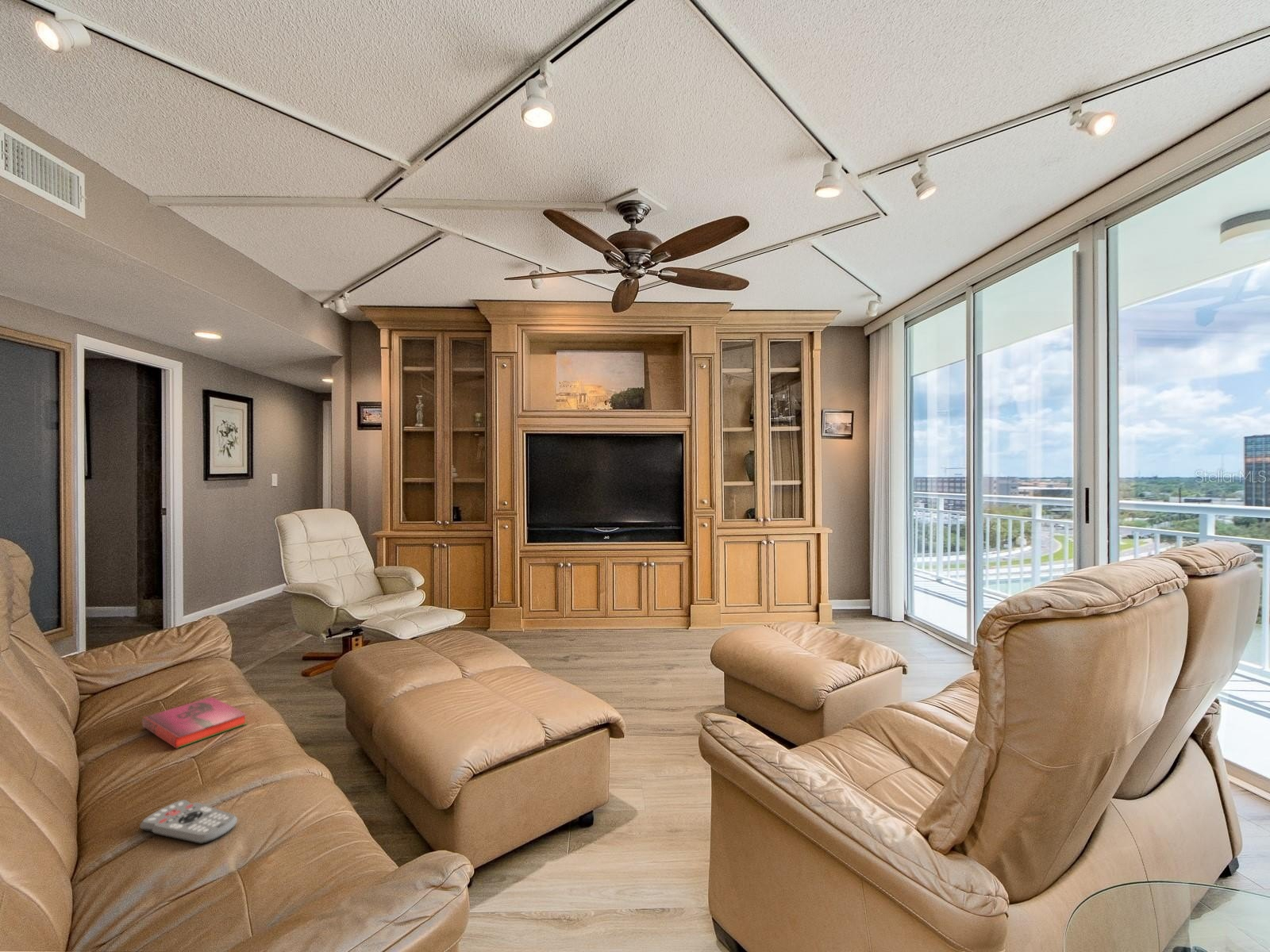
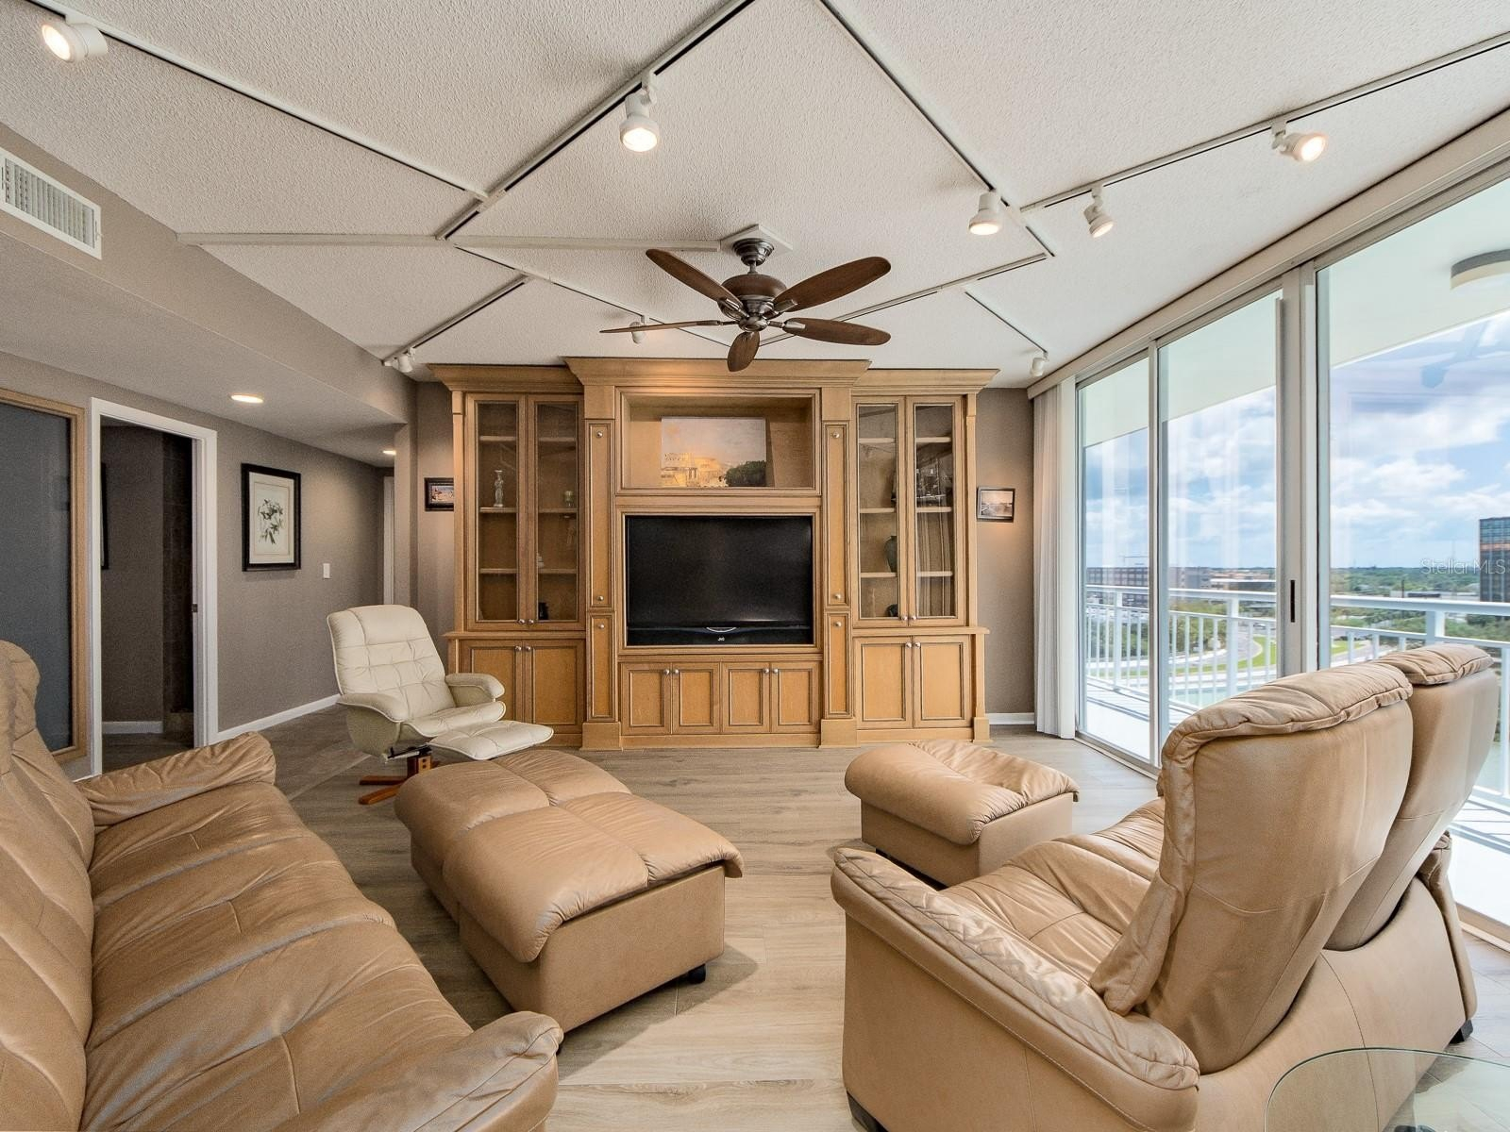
- hardback book (194, 720)
- remote control (191, 822)
